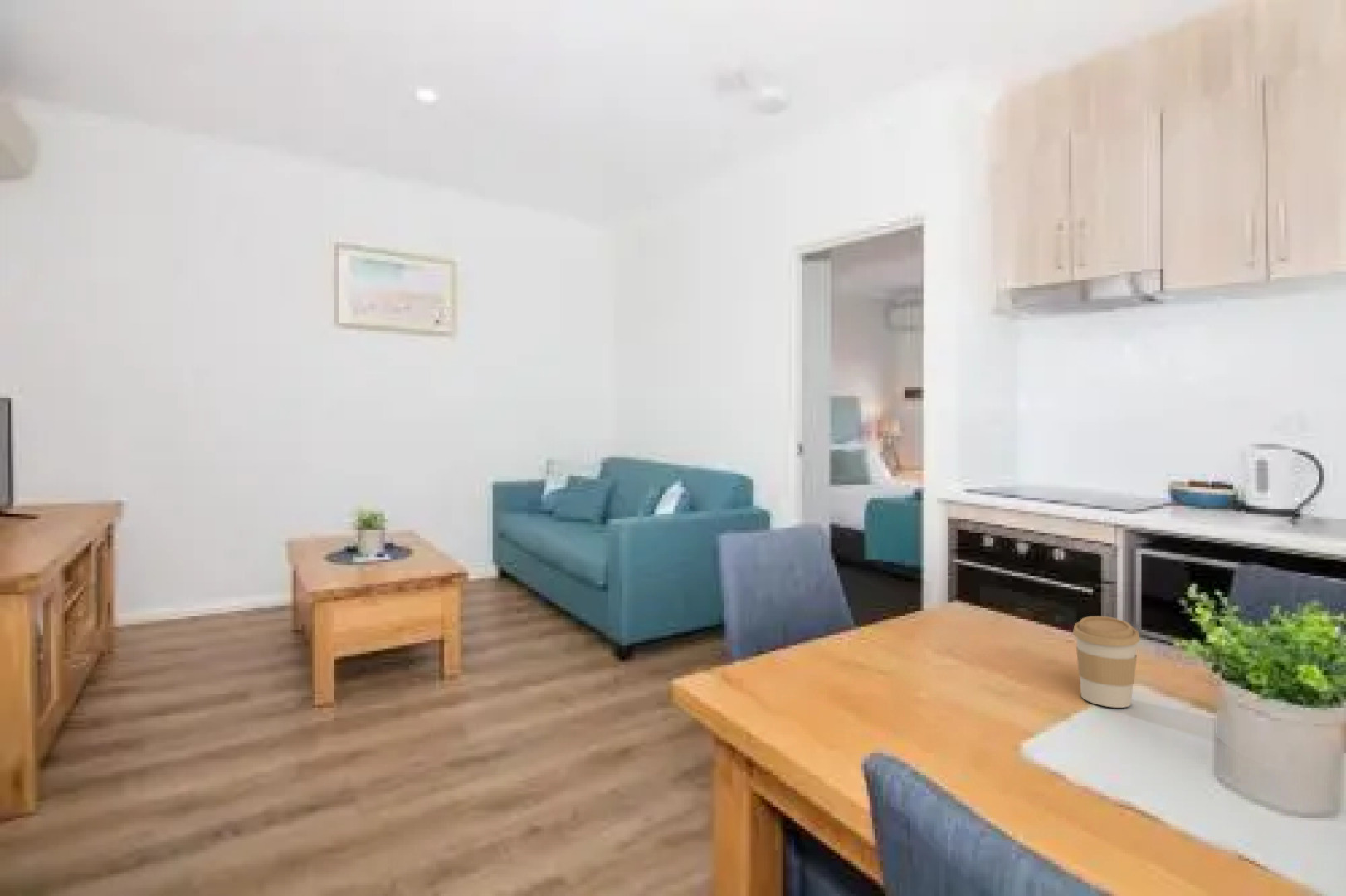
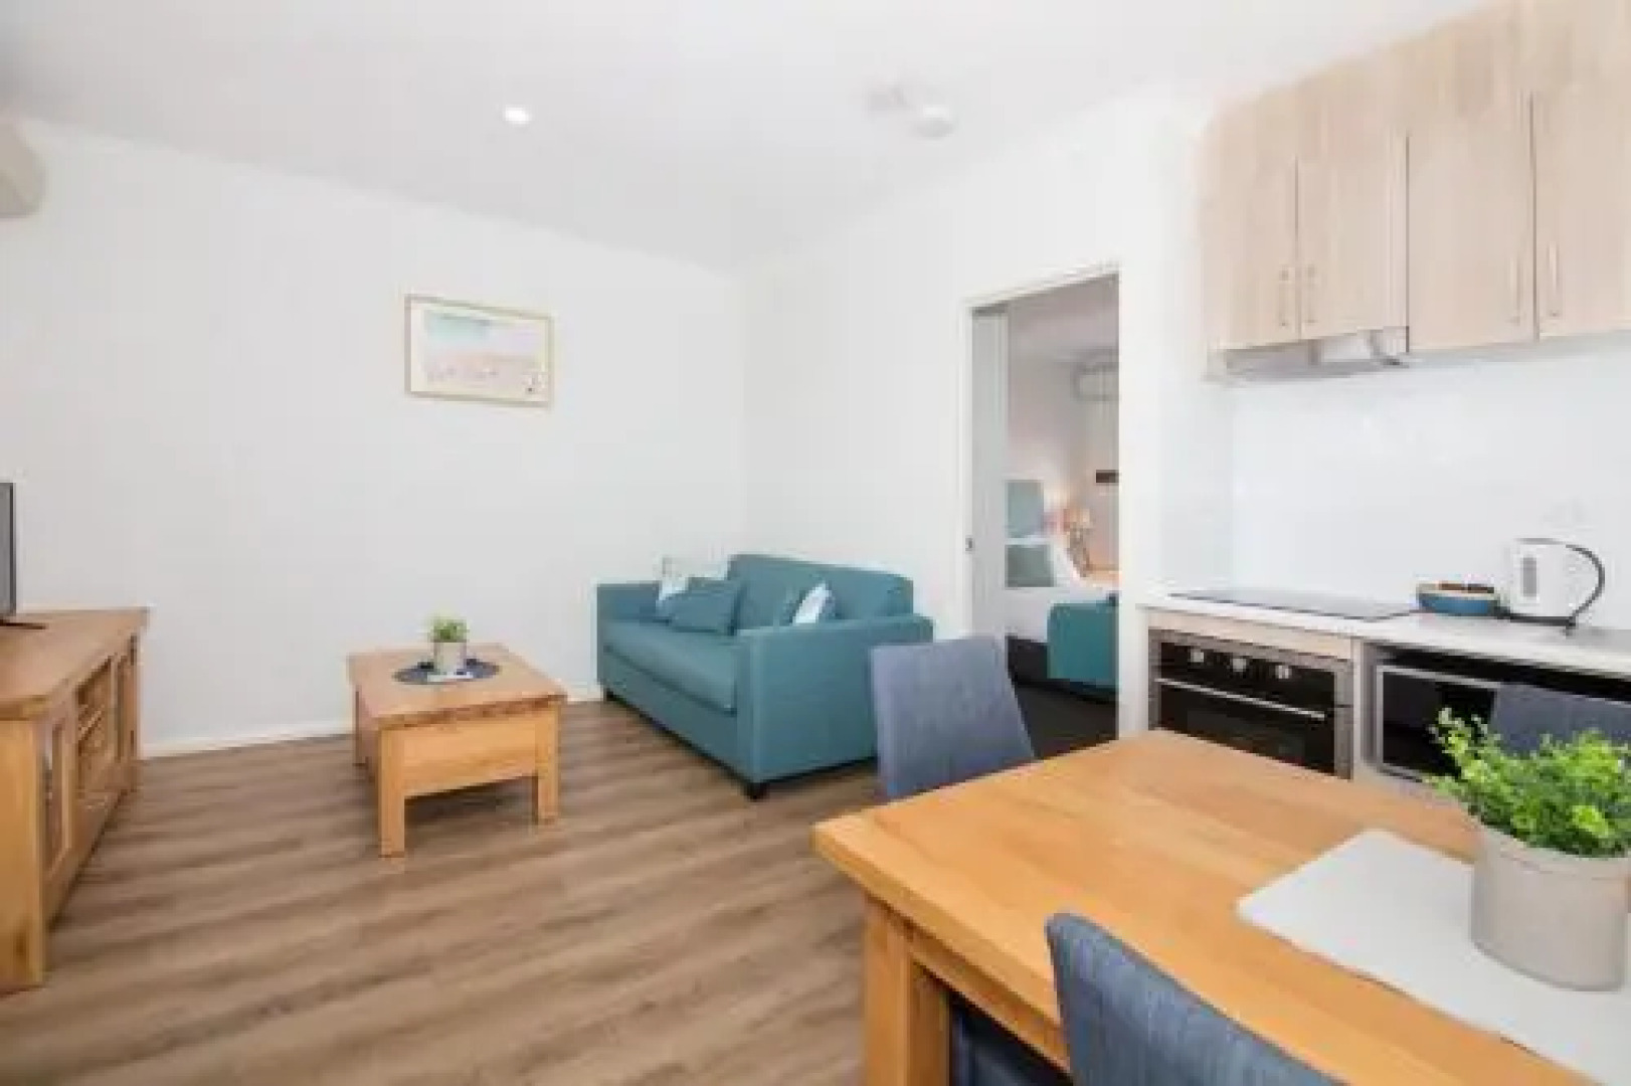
- coffee cup (1105, 660)
